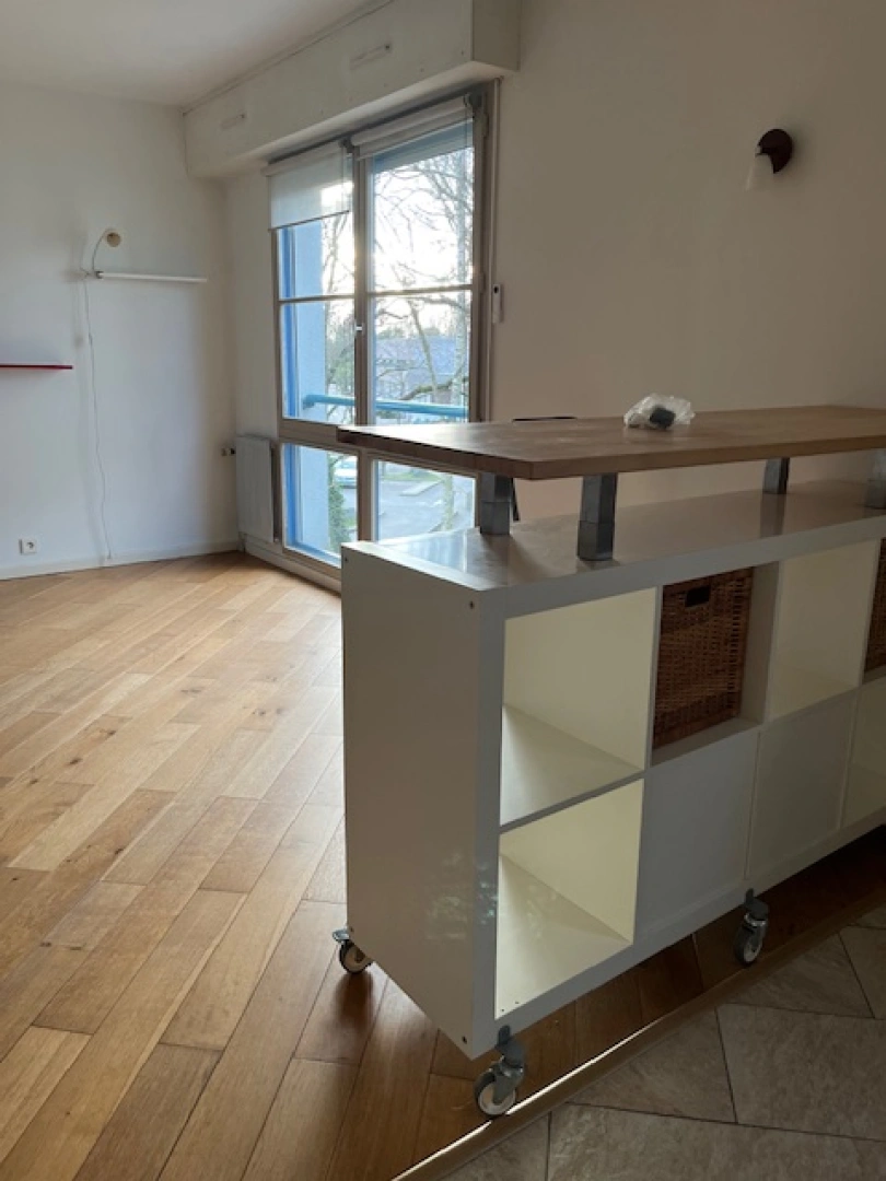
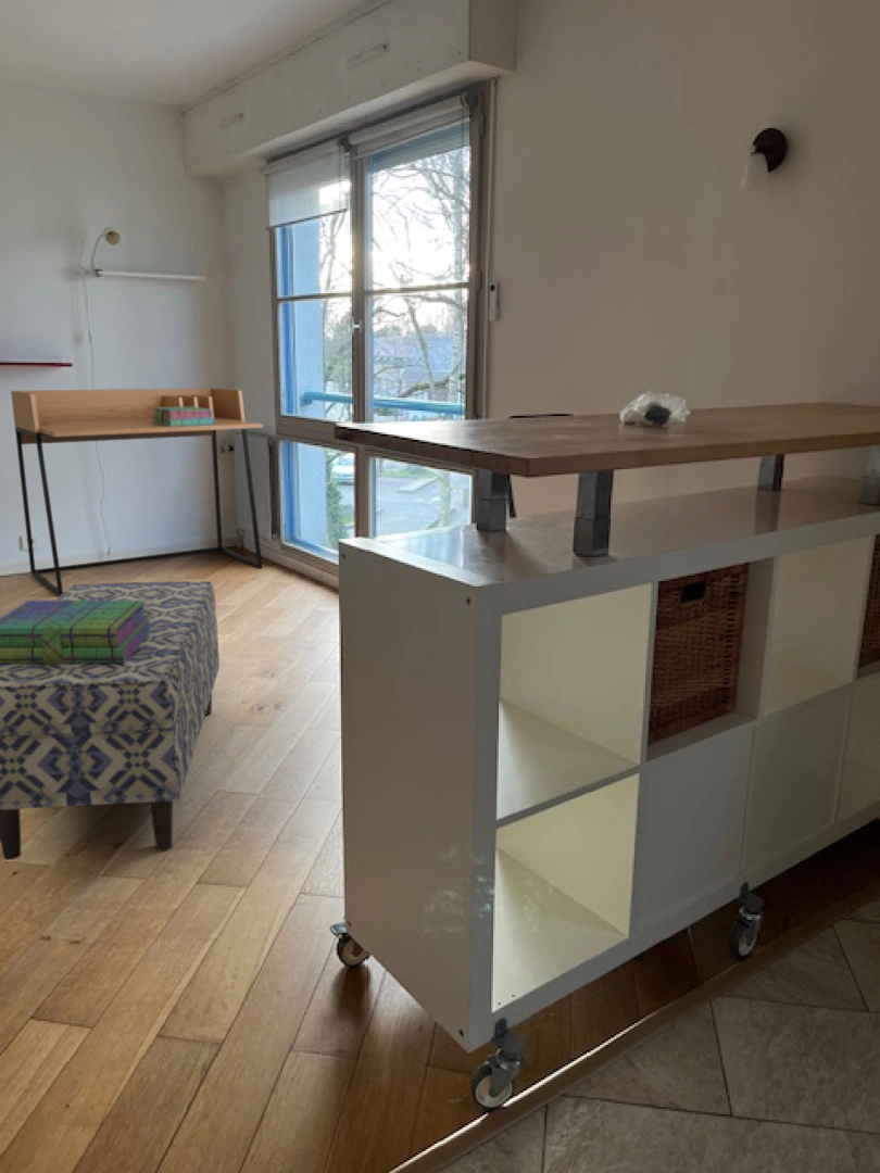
+ stack of books (71, 629)
+ stack of books (181, 415)
+ desk (146, 438)
+ bench (118, 698)
